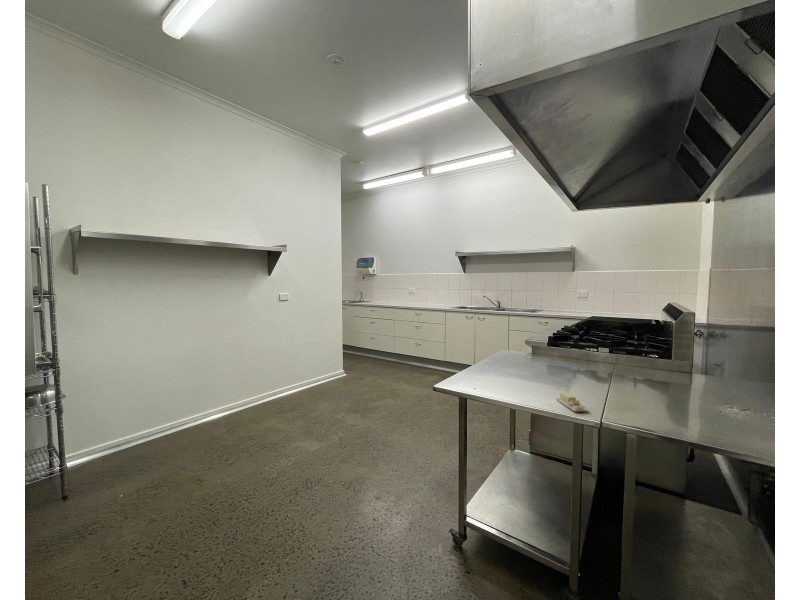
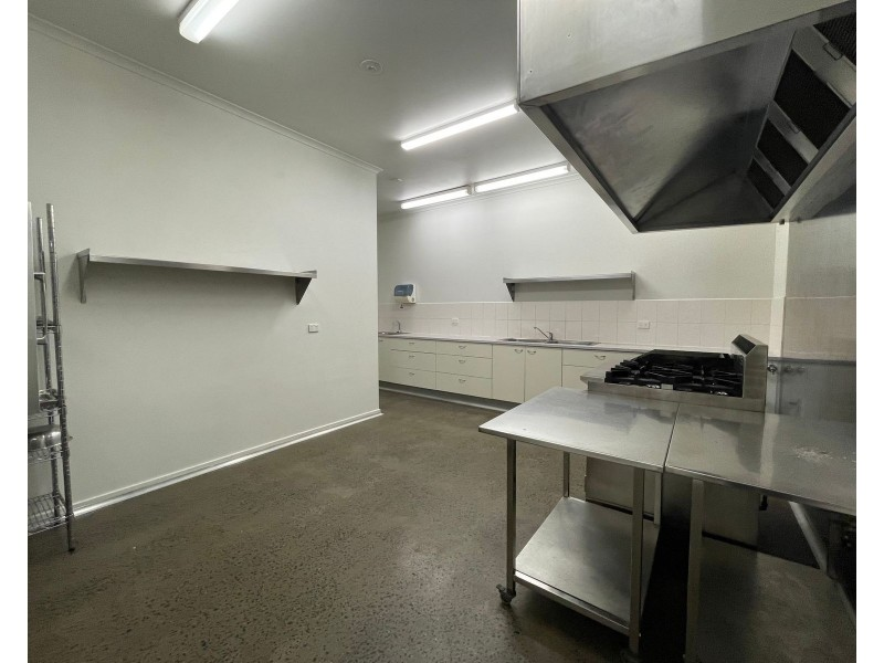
- sticky notes (571, 401)
